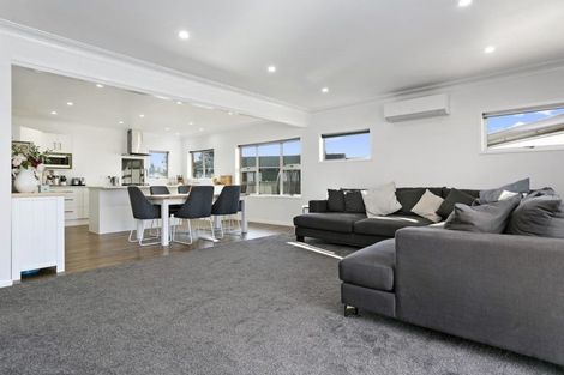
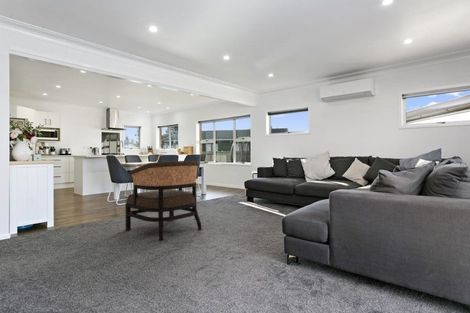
+ armchair (166, 195)
